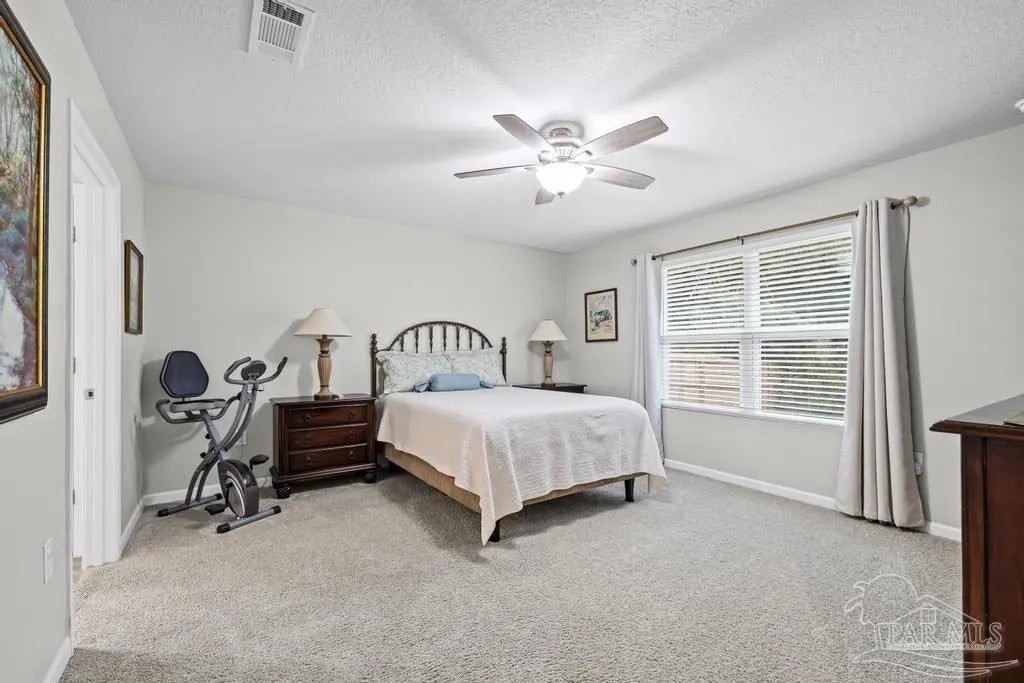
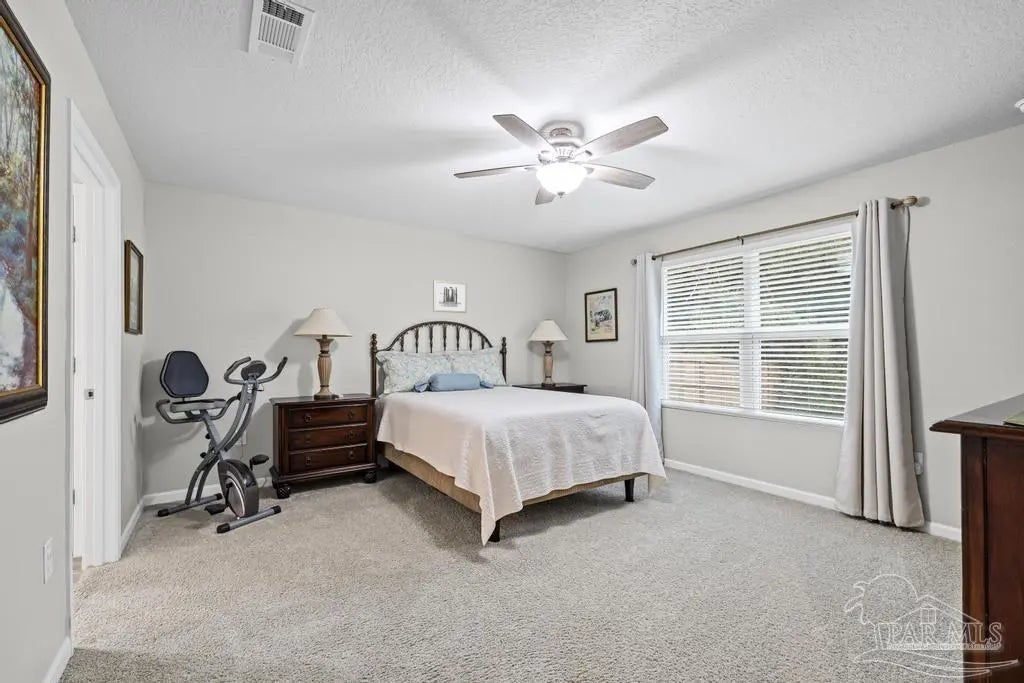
+ wall art (450, 296)
